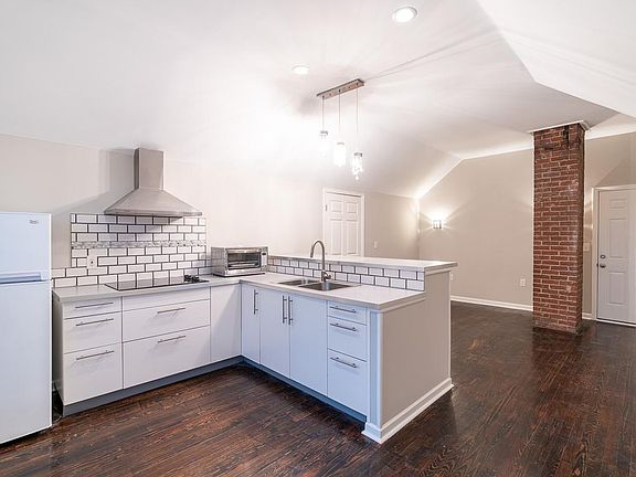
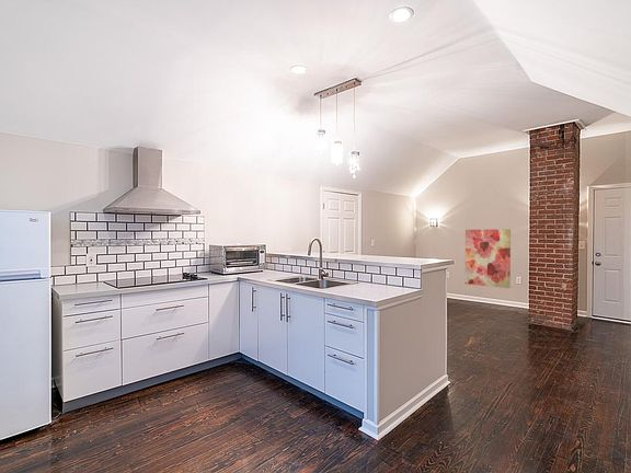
+ wall art (486, 257)
